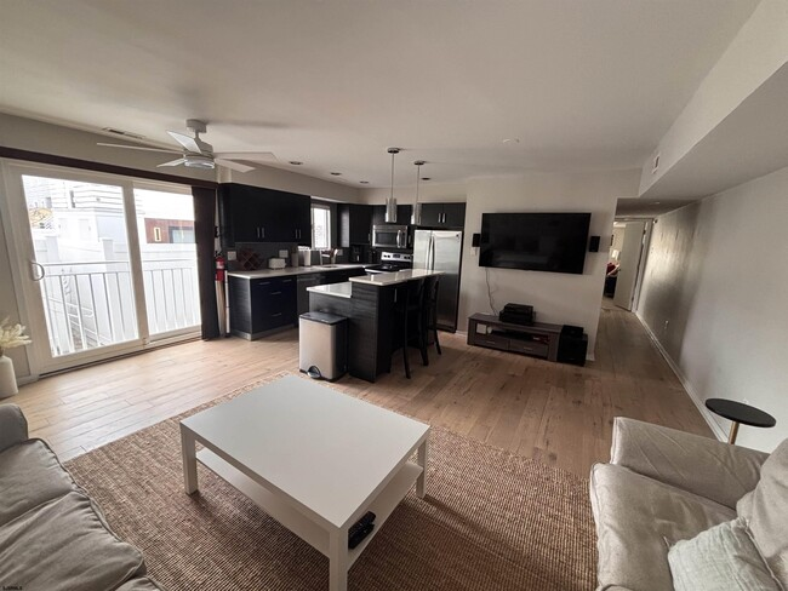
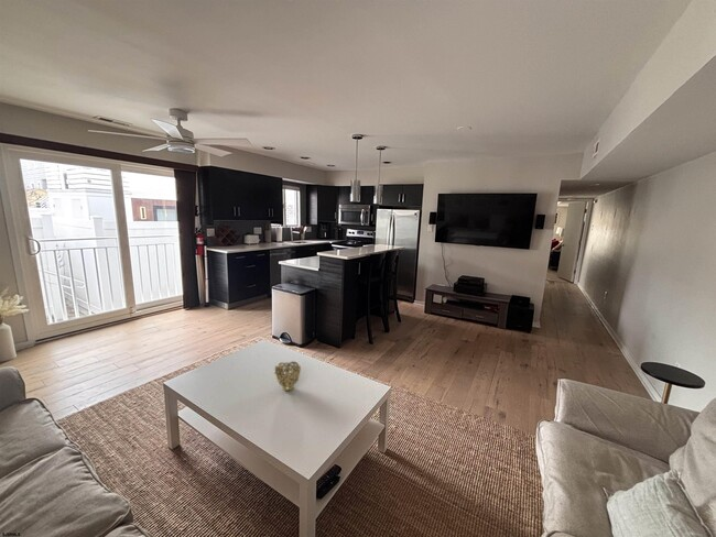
+ decorative bowl (288, 377)
